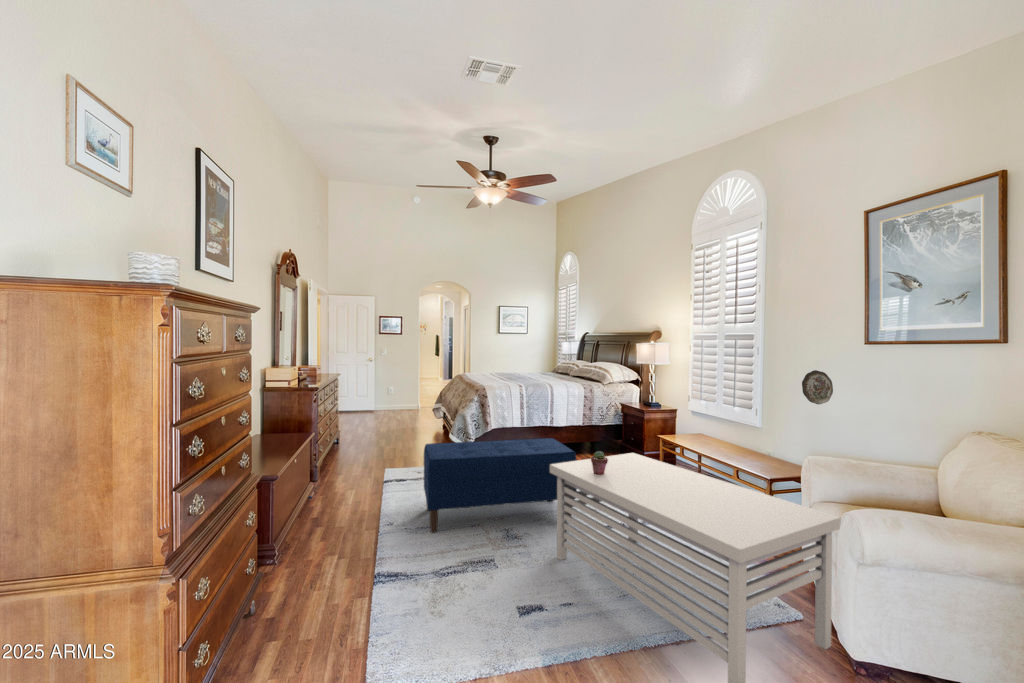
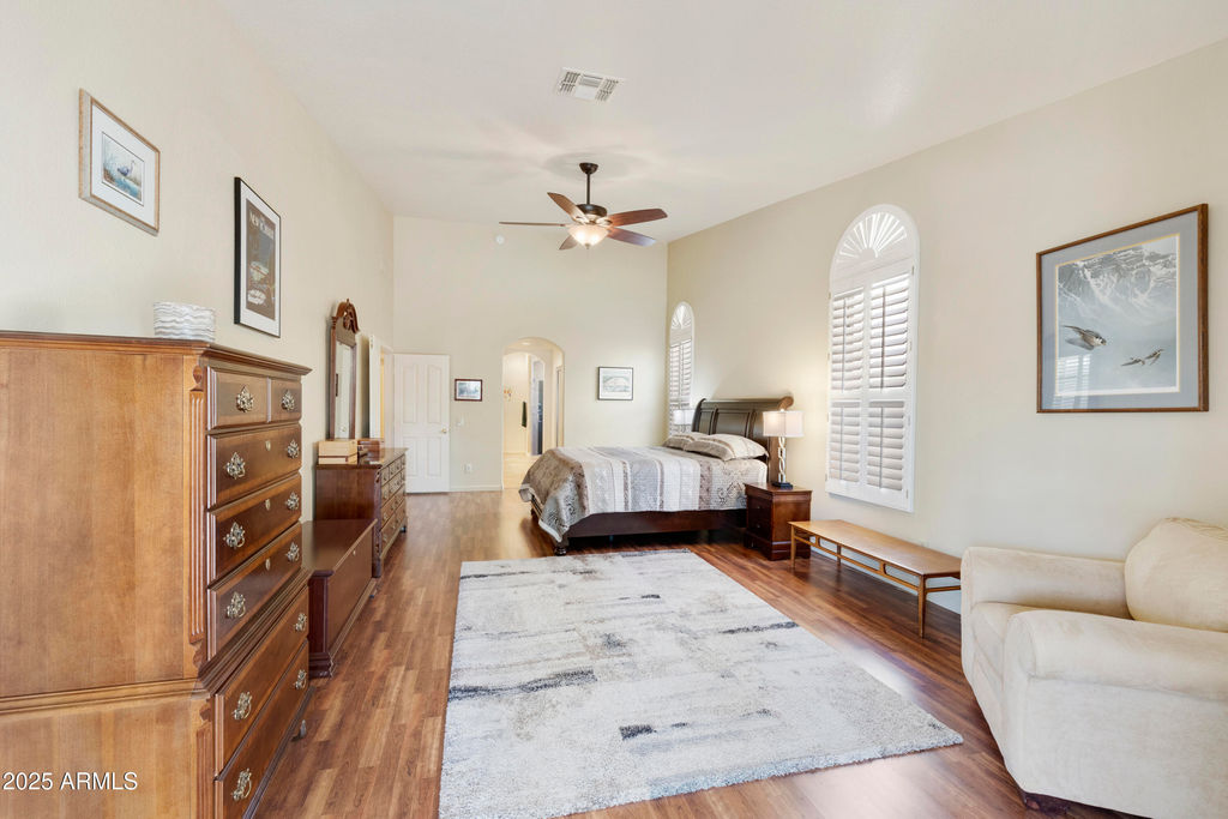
- decorative plate (818, 387)
- potted succulent (599, 461)
- bench (497, 480)
- coffee table (669, 539)
